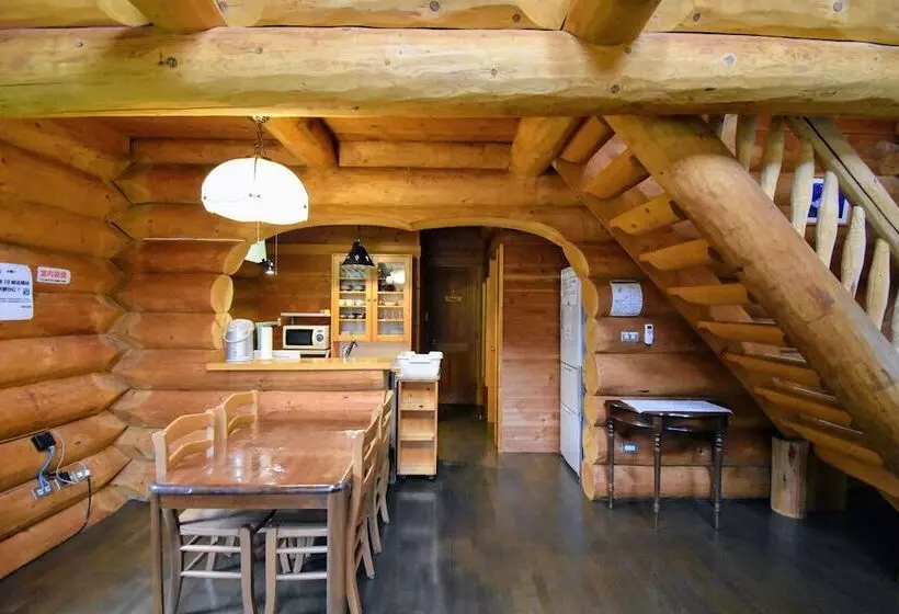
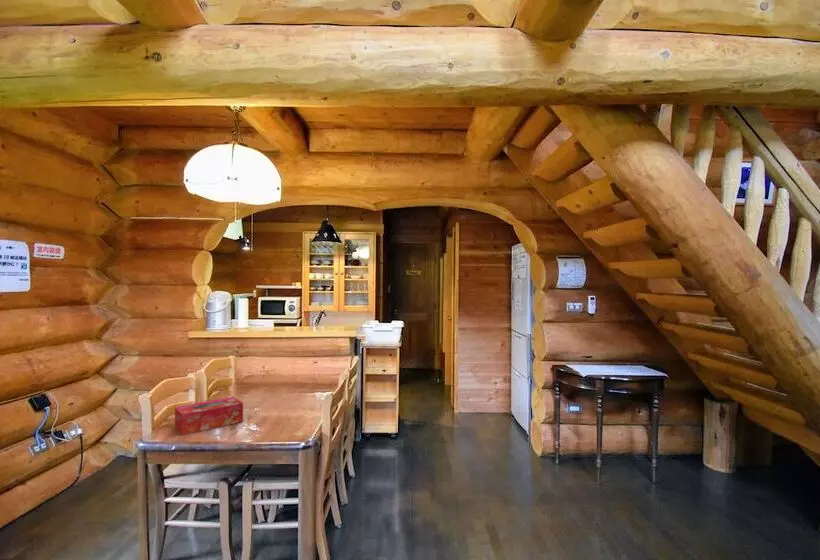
+ tissue box (209, 414)
